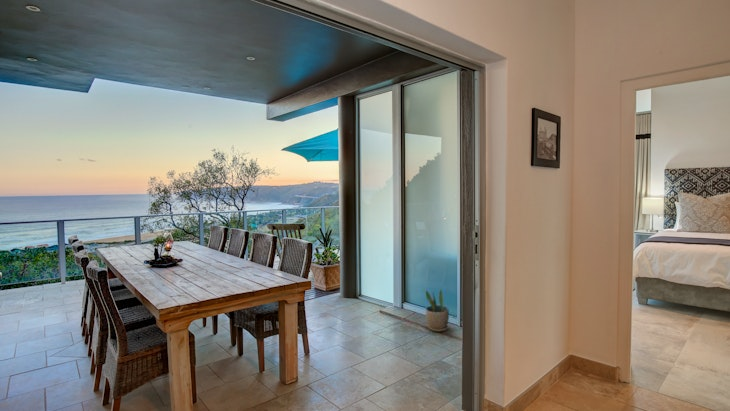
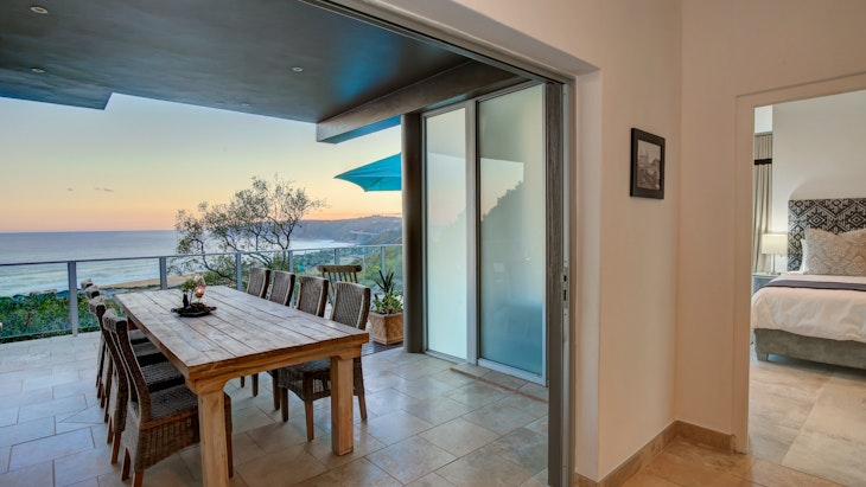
- potted plant (437, 307)
